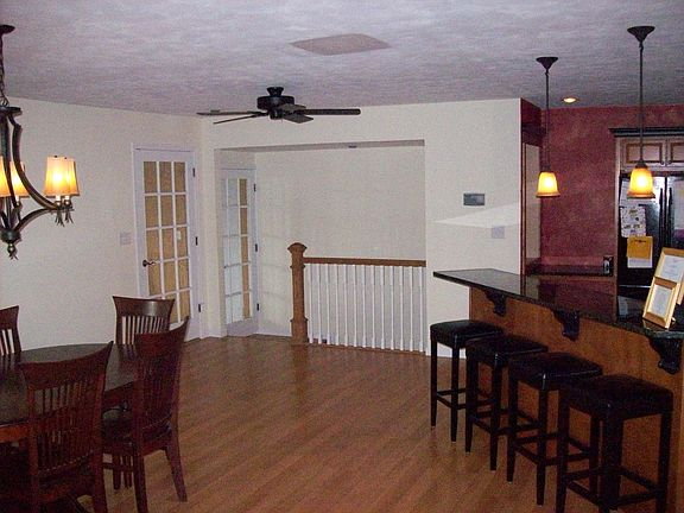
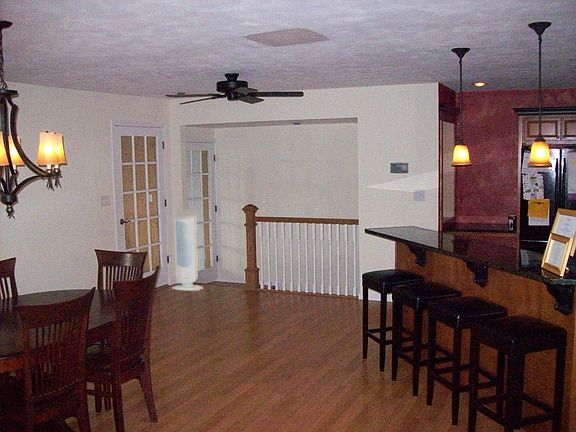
+ air purifier (186, 249)
